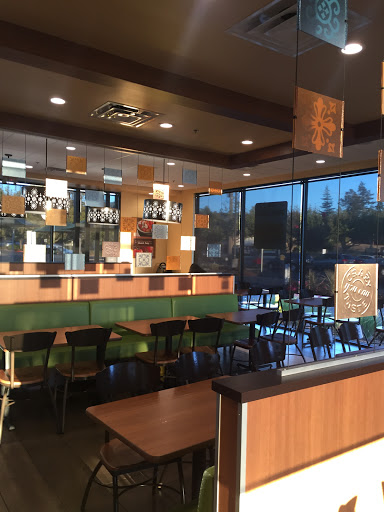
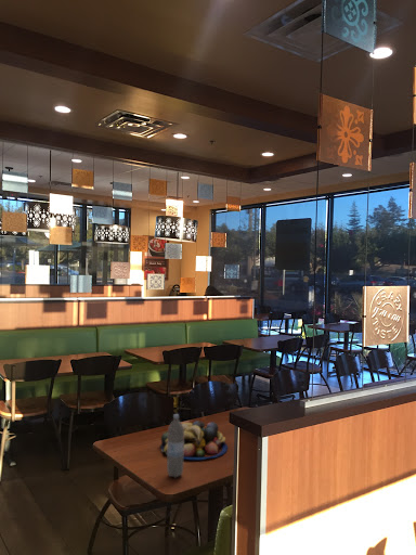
+ fruit bowl (194, 436)
+ water bottle (176, 444)
